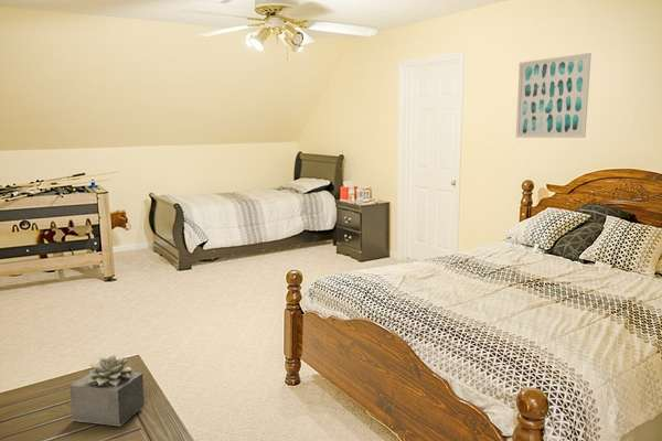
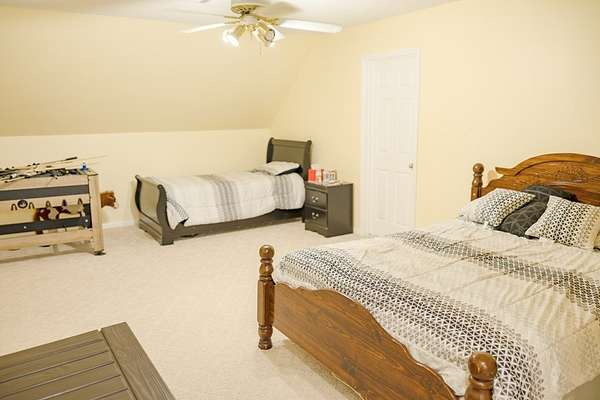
- wall art (551, 98)
- succulent plant (107, 386)
